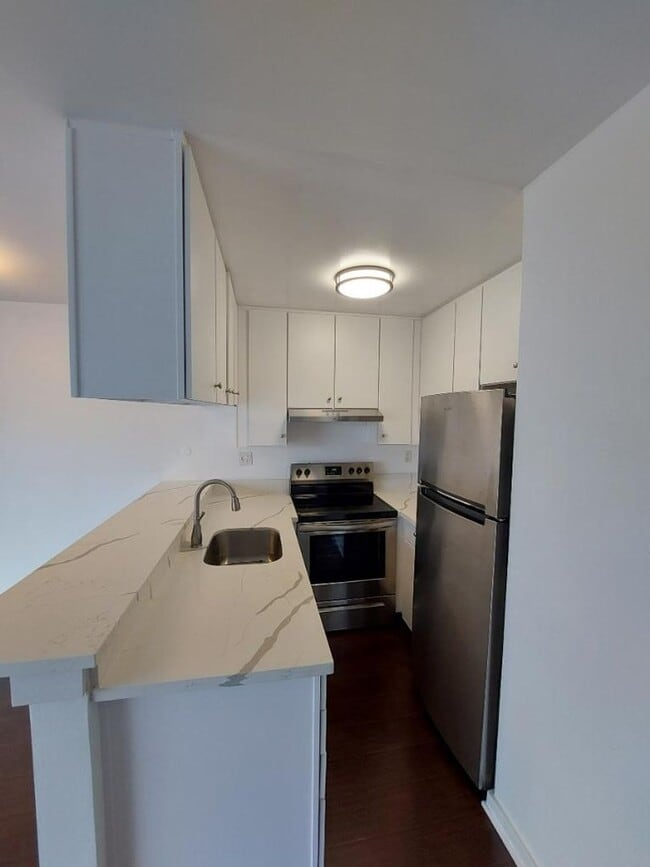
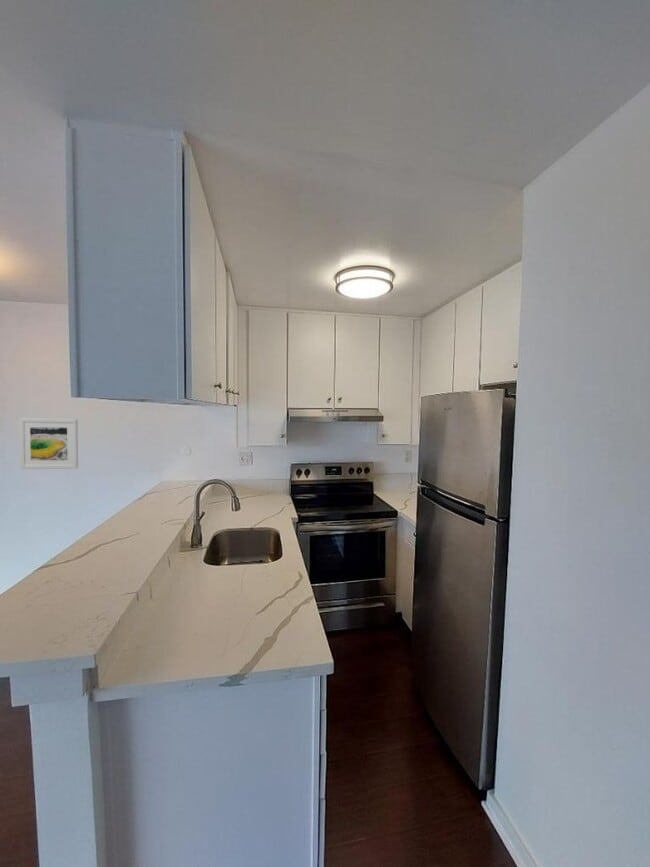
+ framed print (49, 443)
